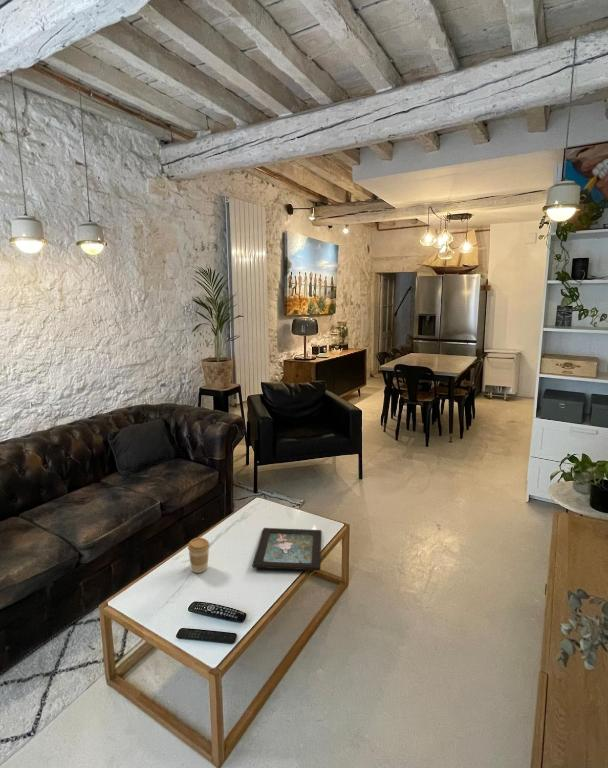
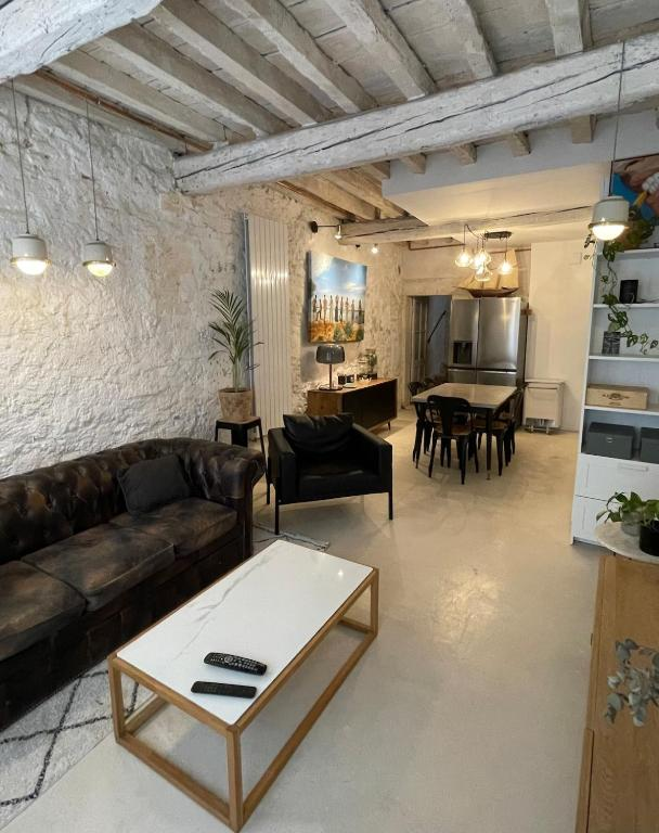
- coffee cup (199, 554)
- decorative tray (289, 547)
